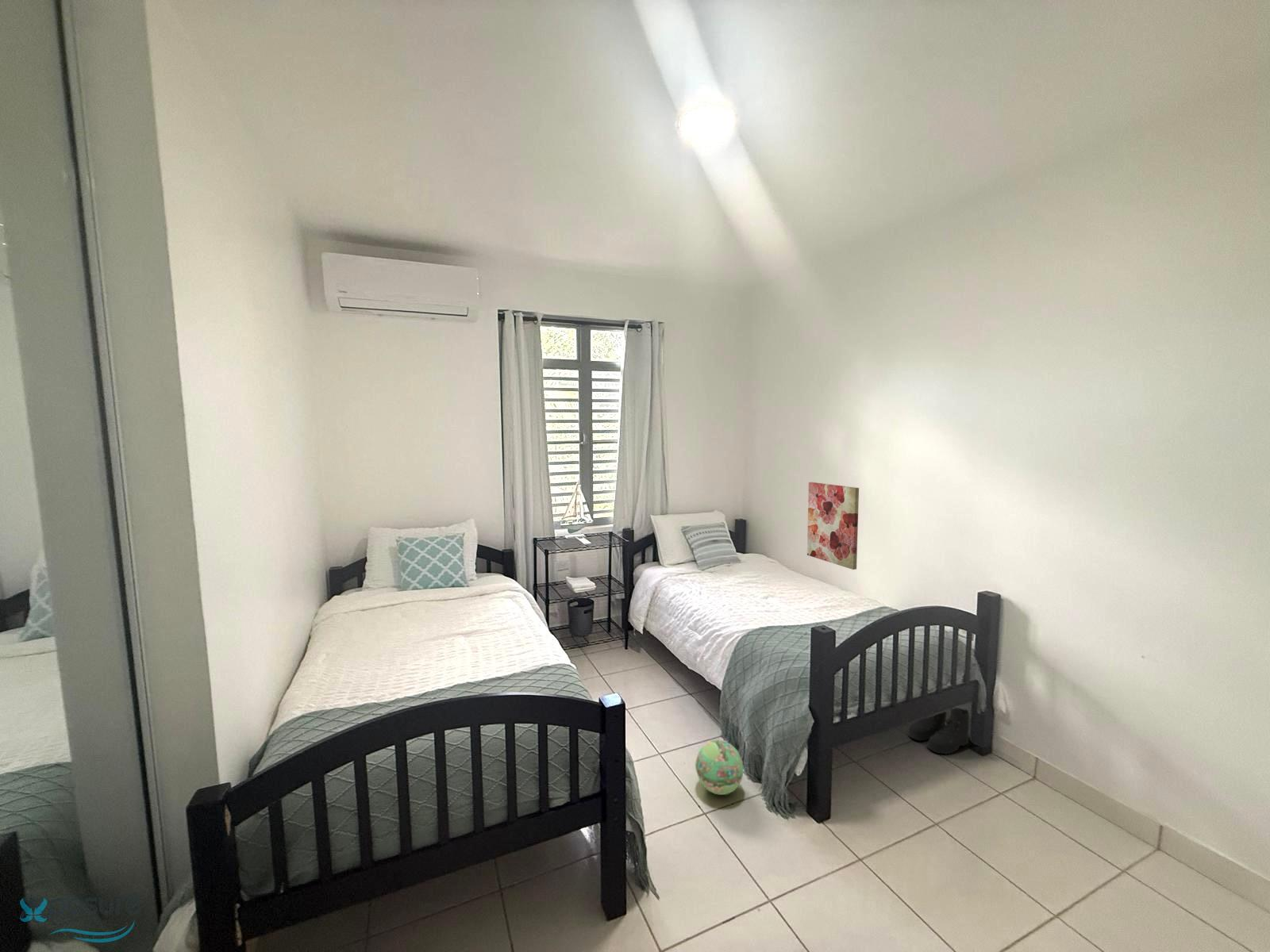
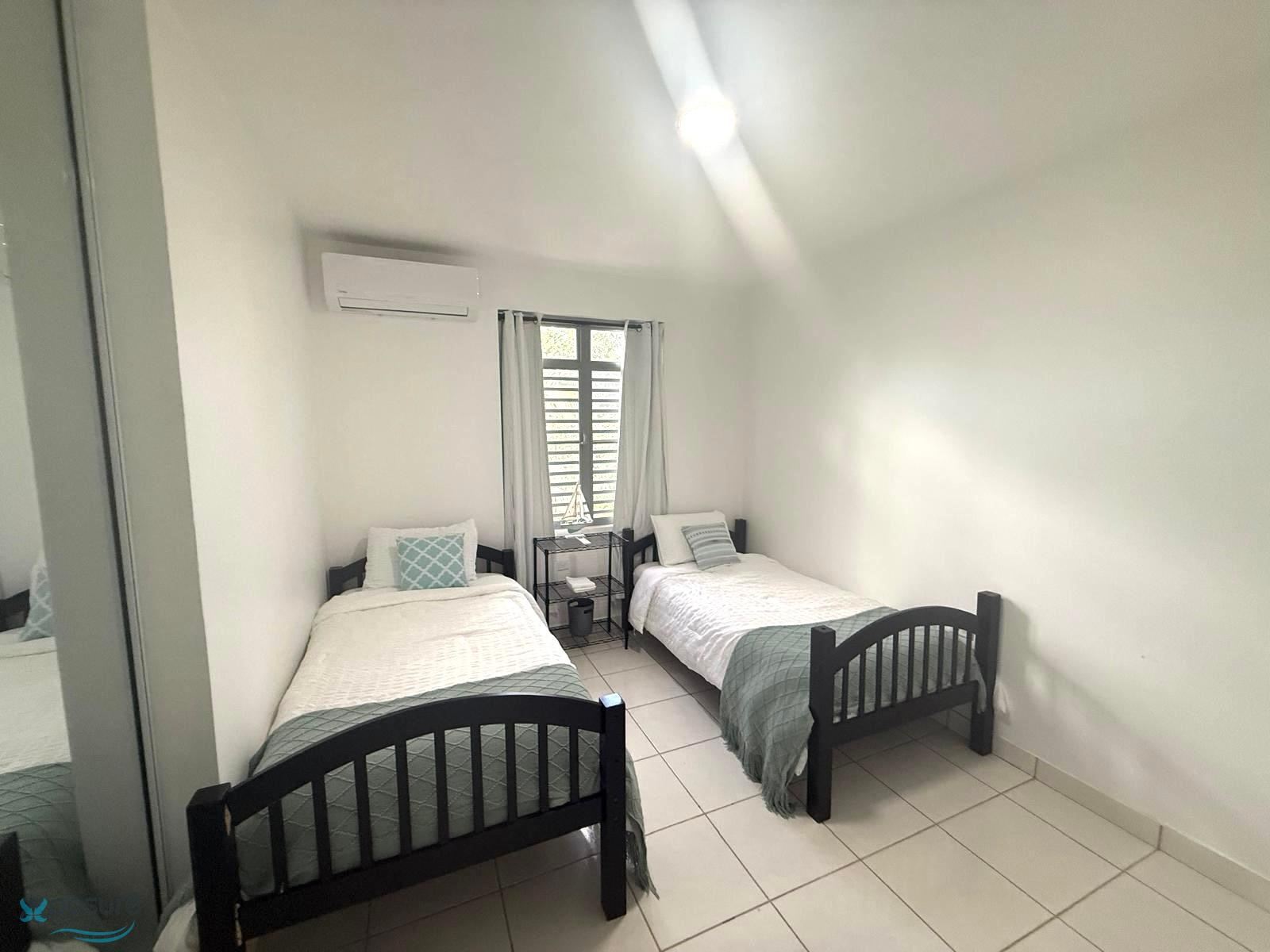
- wall art (831, 524)
- ball (719, 766)
- boots (939, 721)
